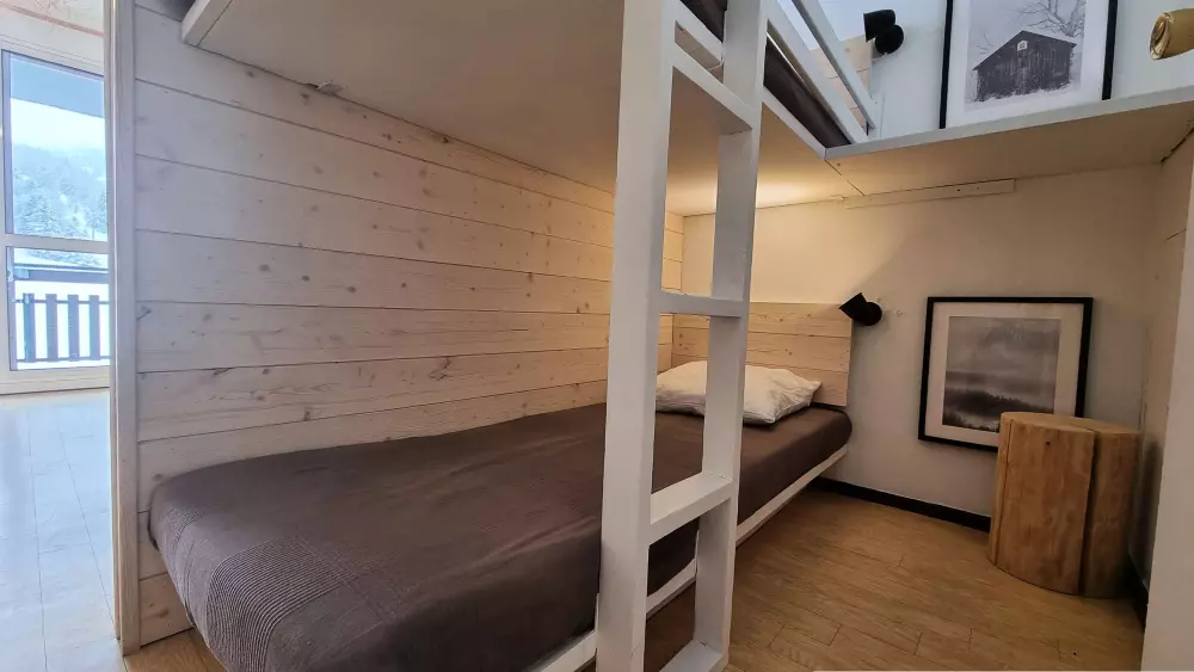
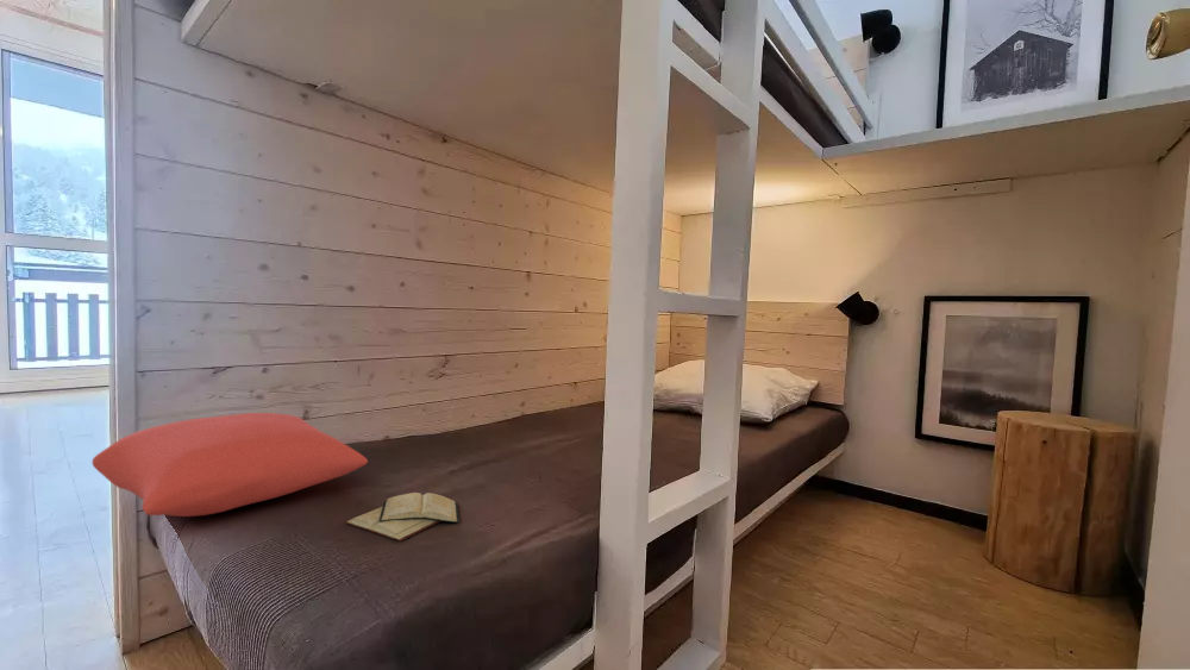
+ diary (412, 509)
+ cushion (237, 459)
